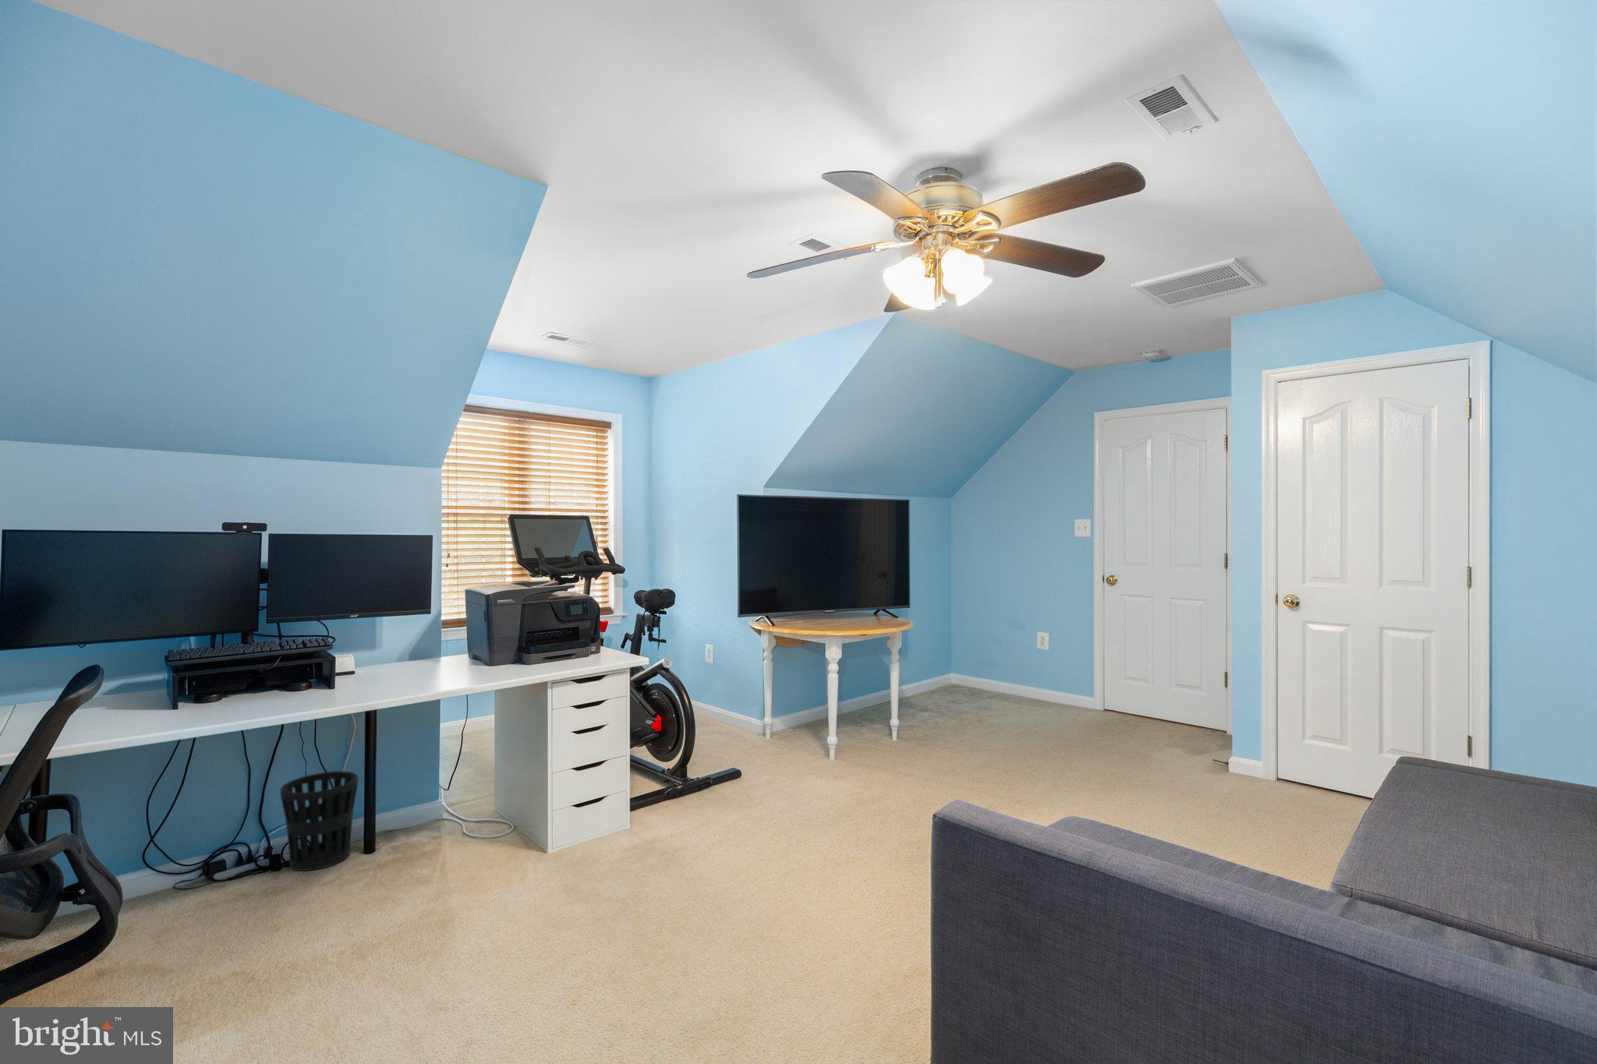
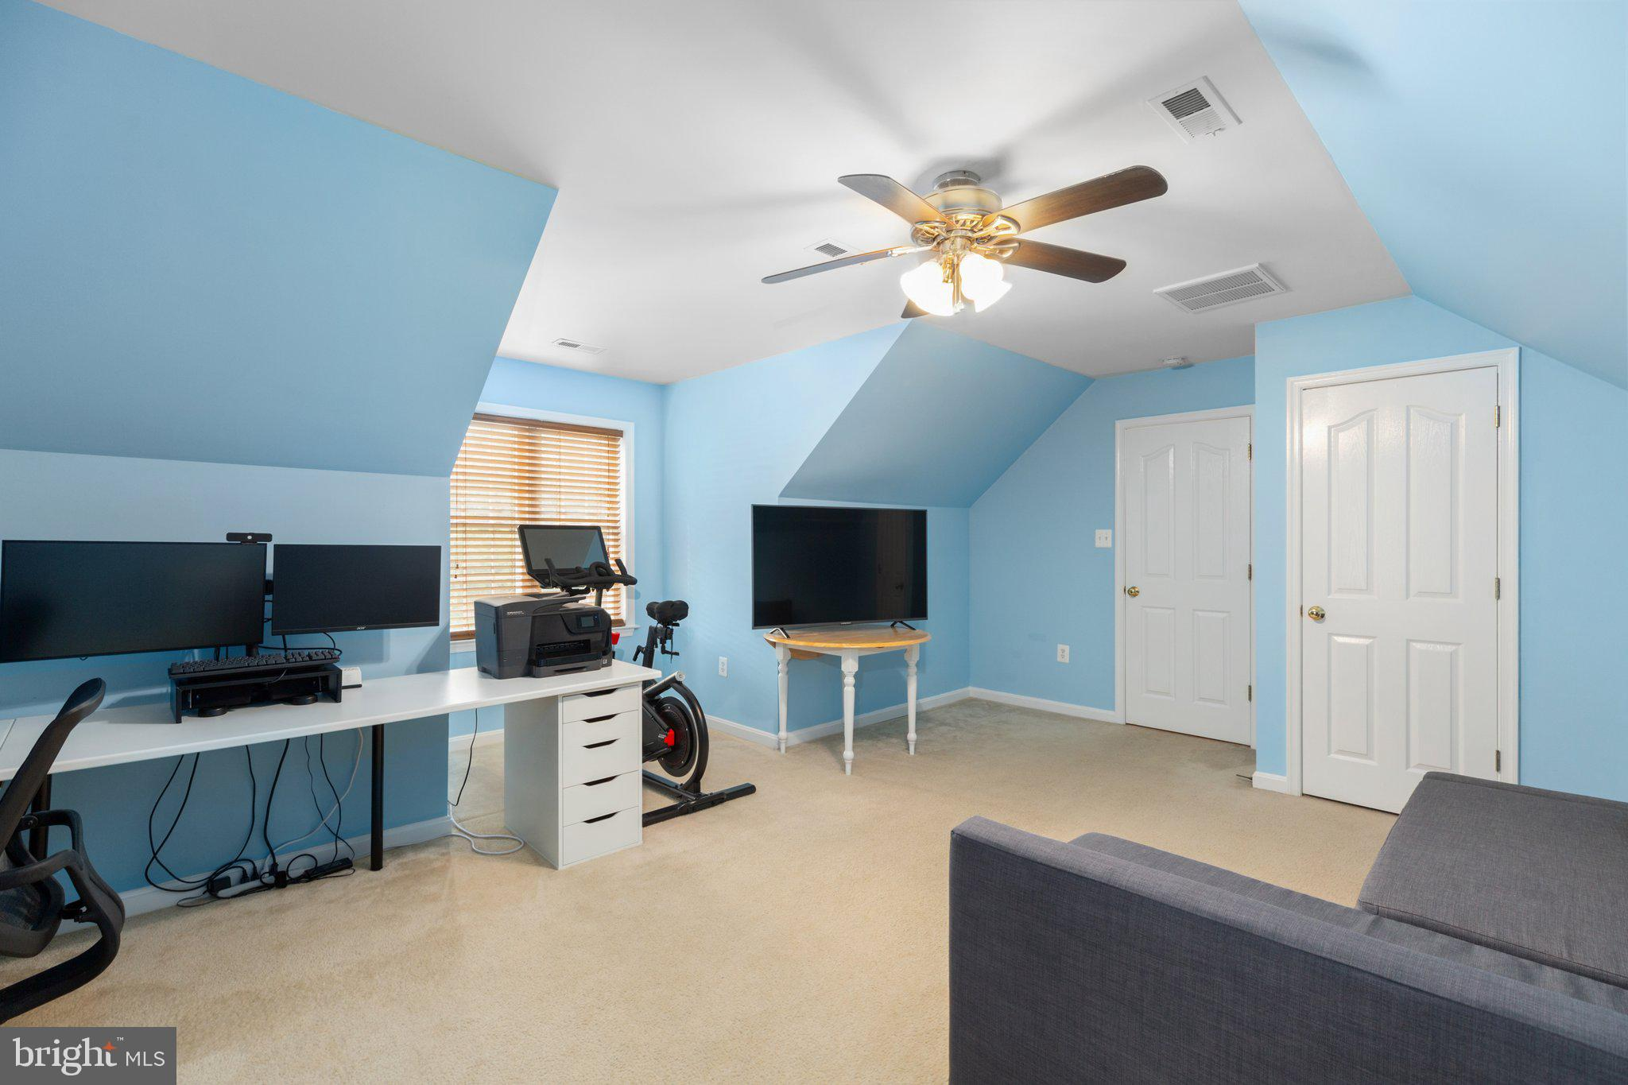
- wastebasket (319, 821)
